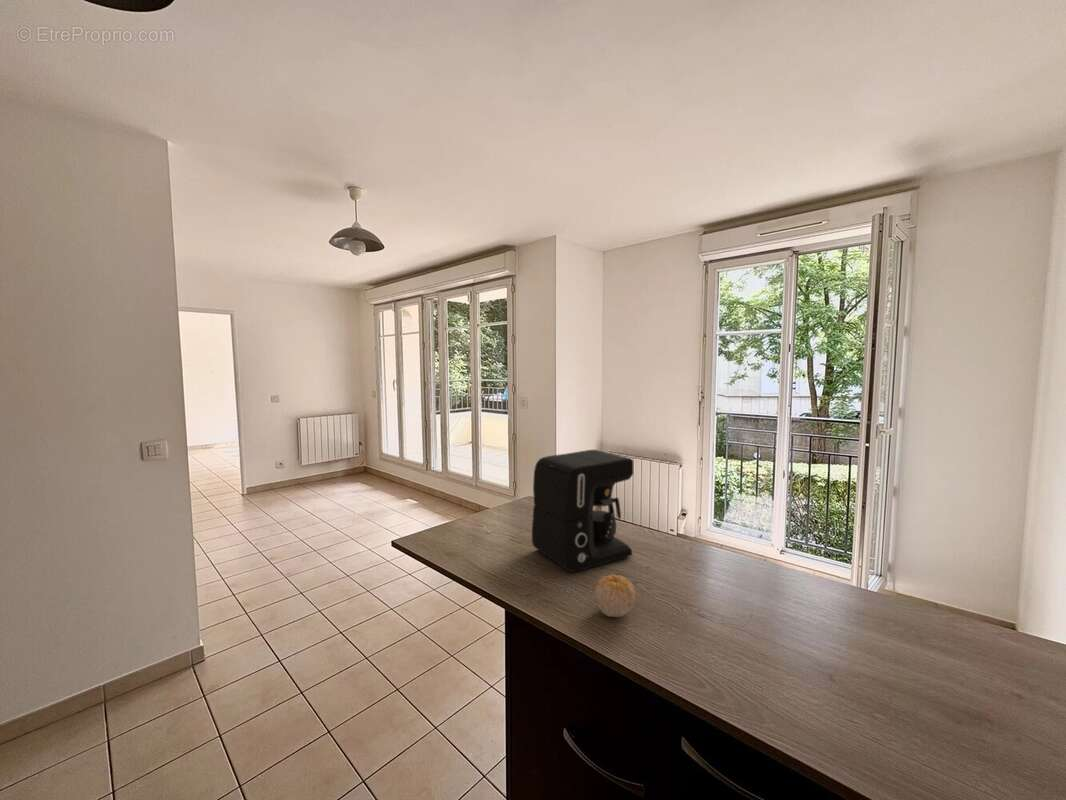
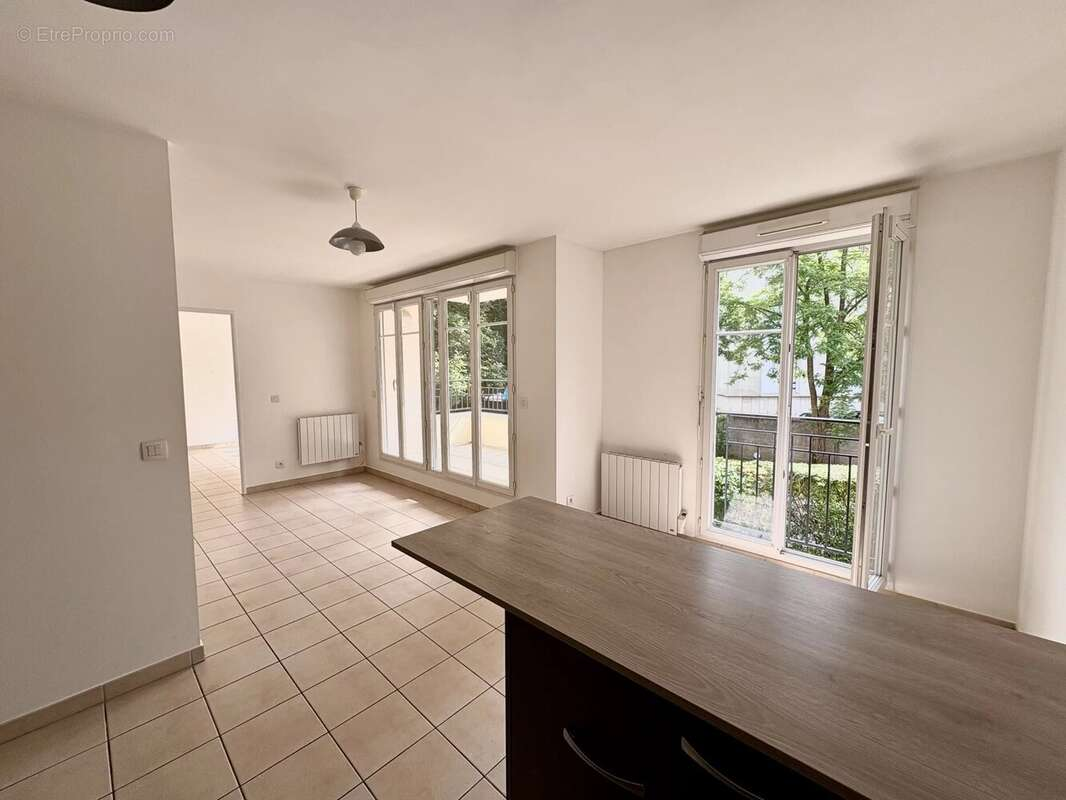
- coffee maker (586, 505)
- fruit (614, 595)
